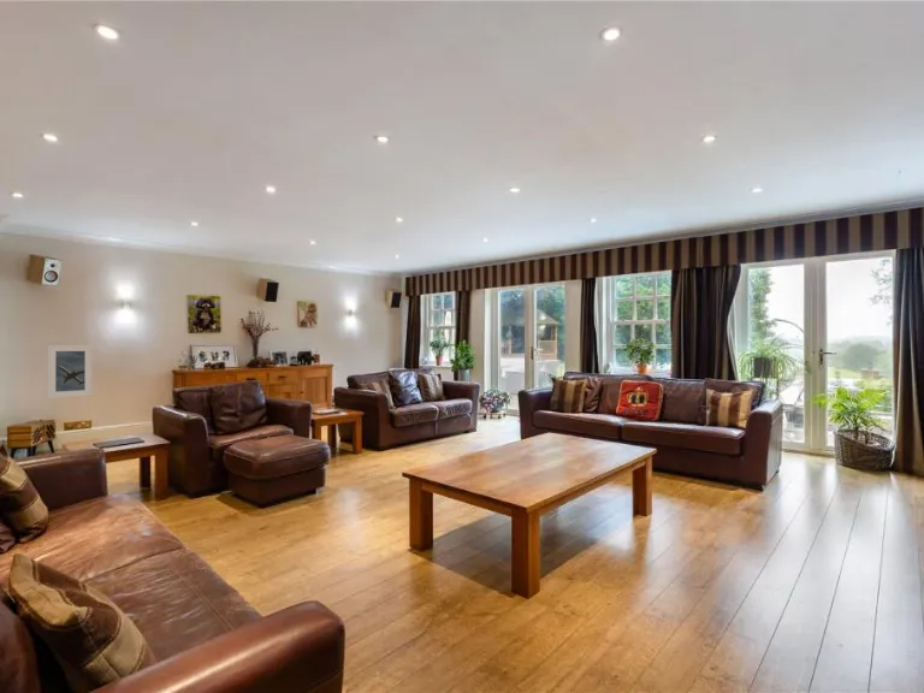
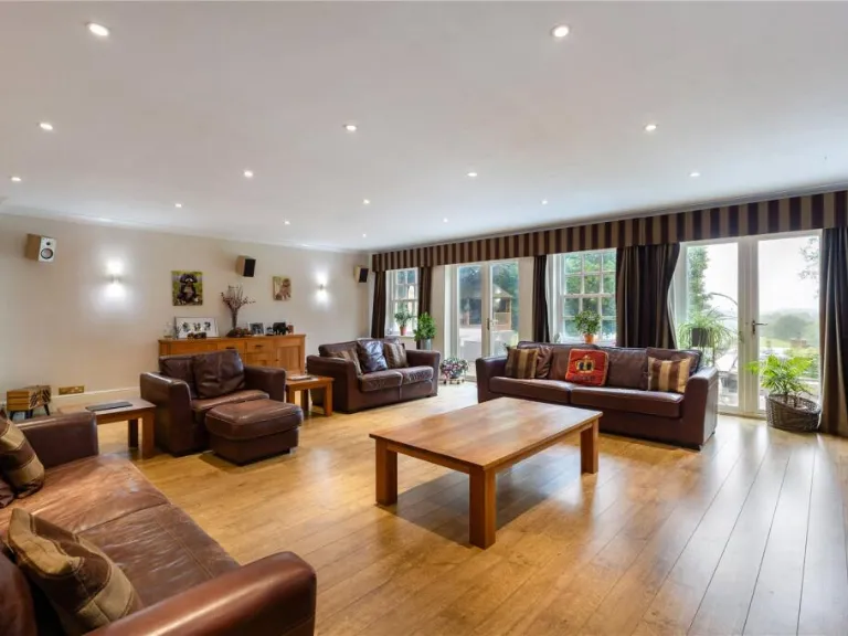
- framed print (70, 371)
